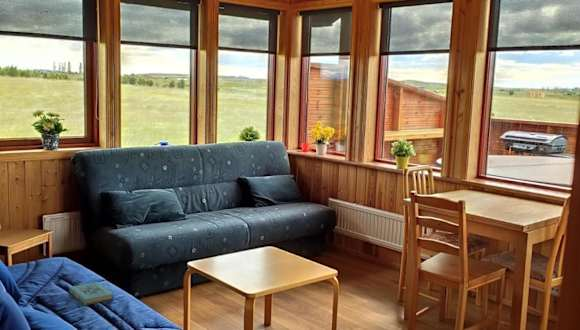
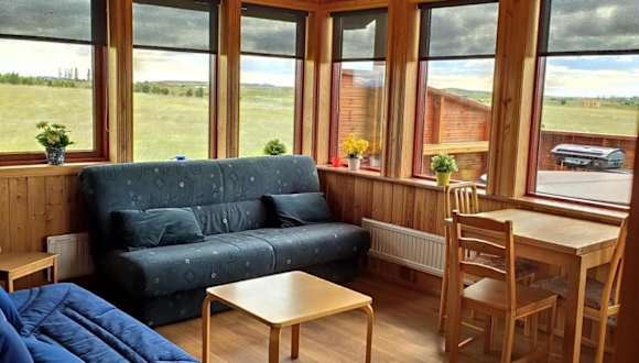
- book (91, 293)
